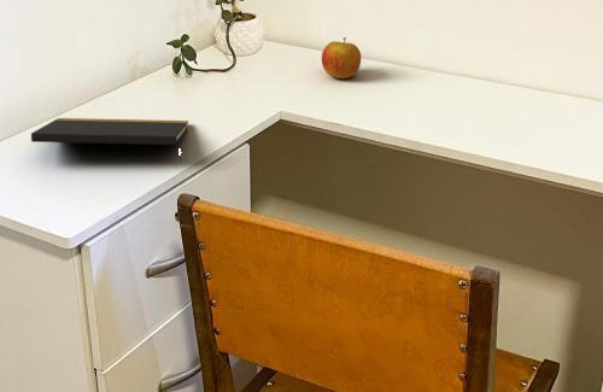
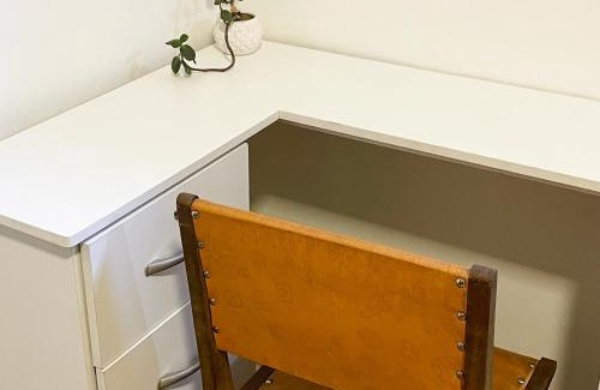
- notepad (113, 130)
- apple (341, 55)
